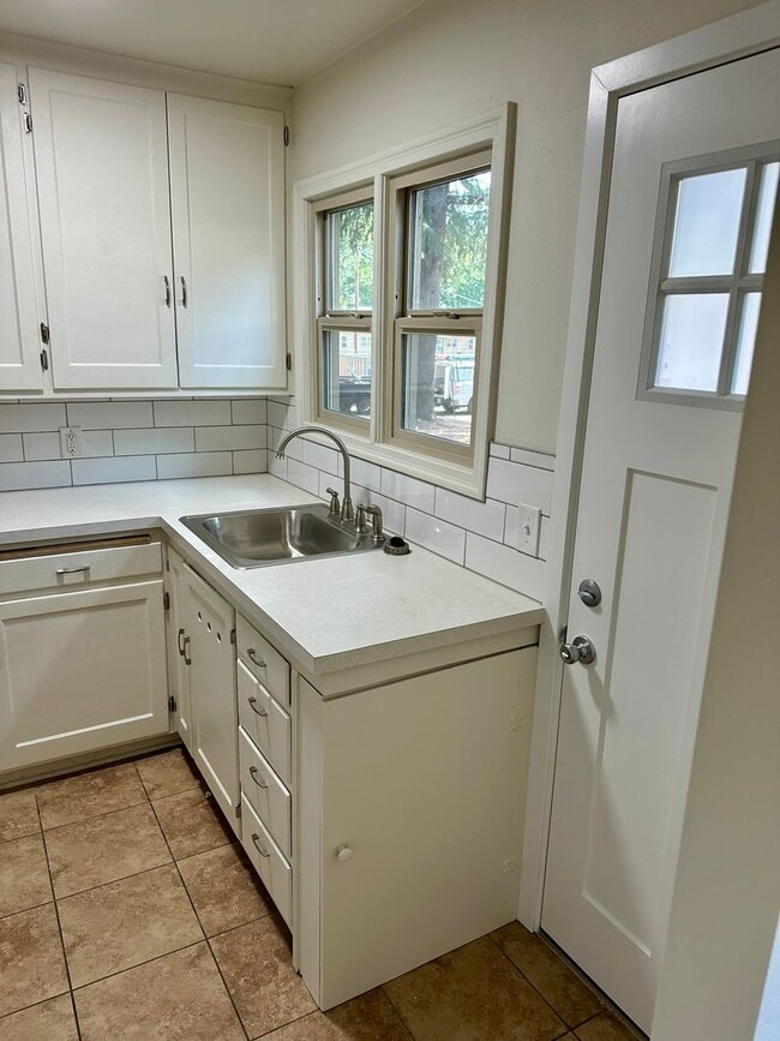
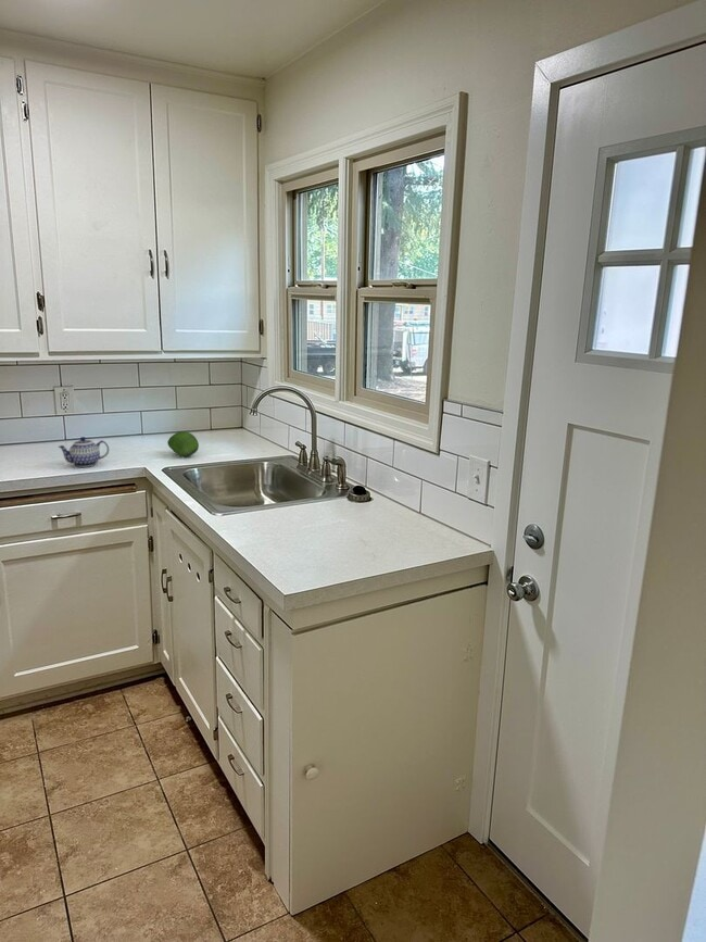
+ teapot (84, 451)
+ fruit (182, 442)
